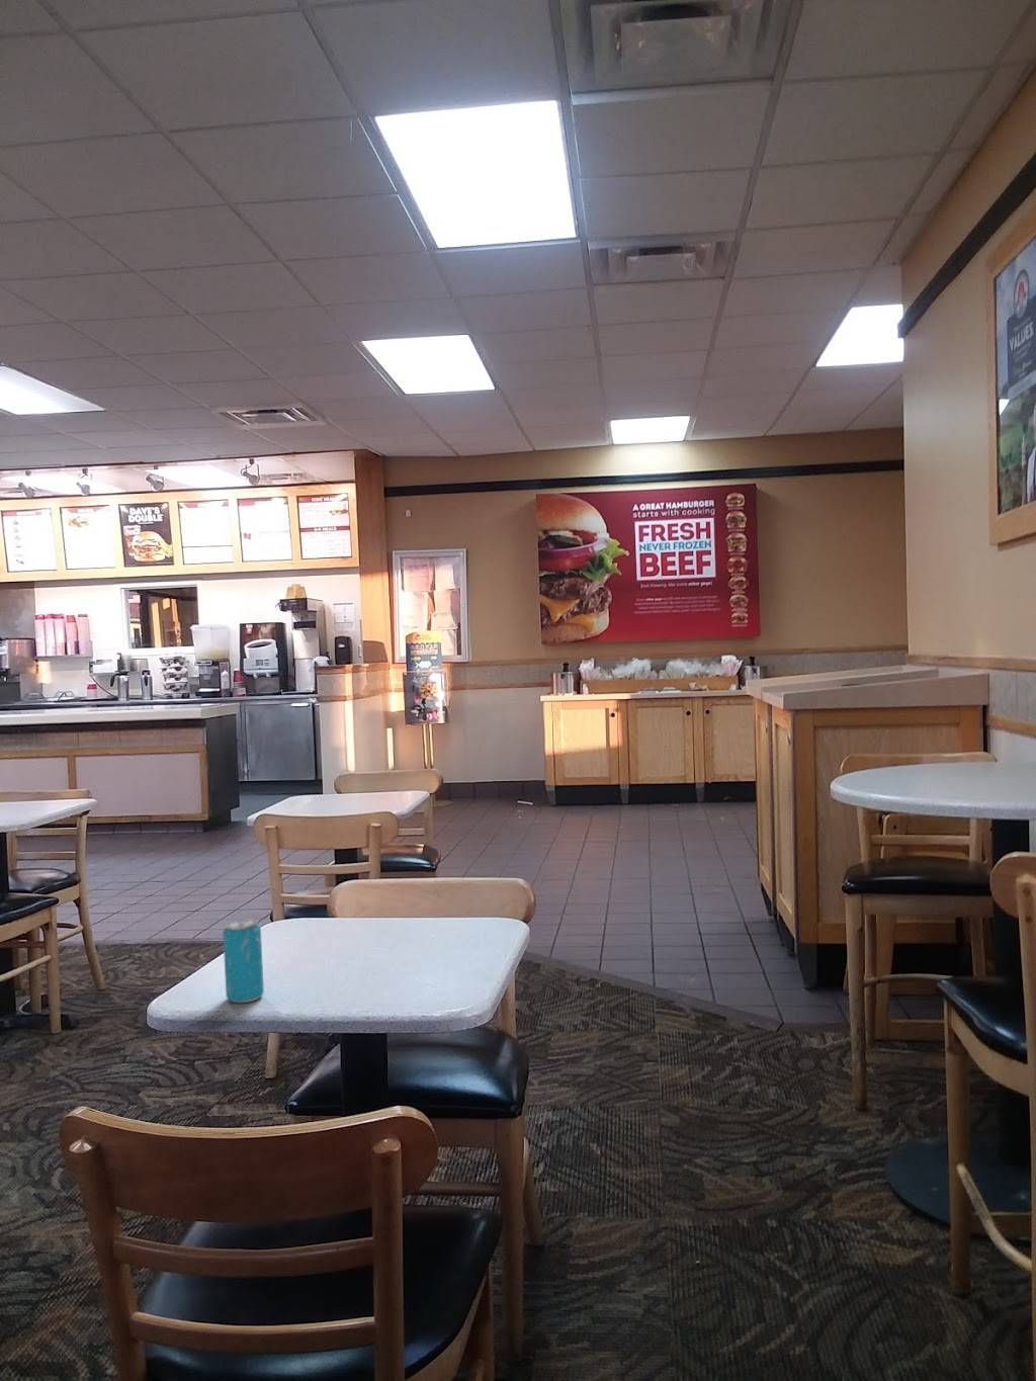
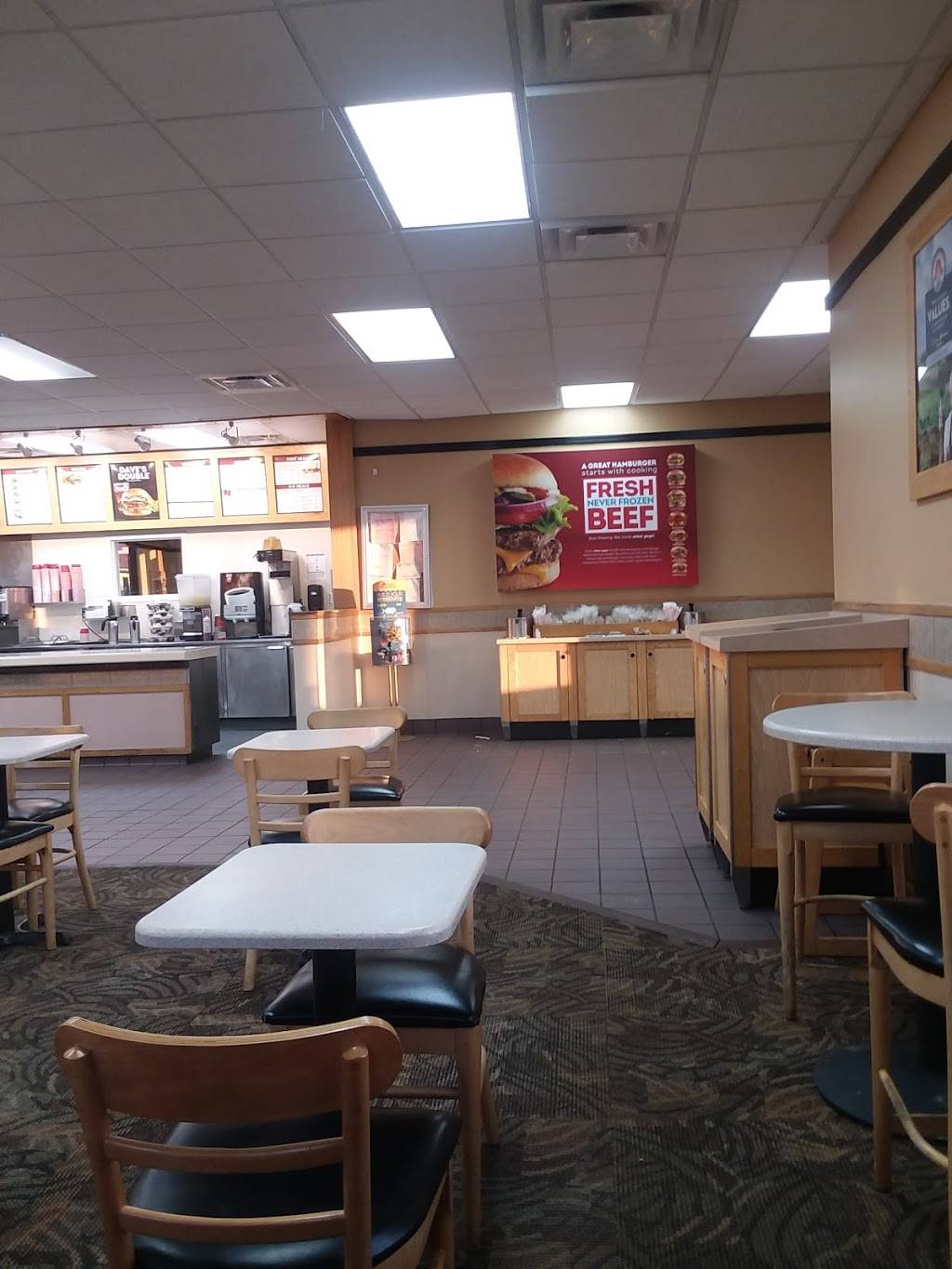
- beverage can (243, 960)
